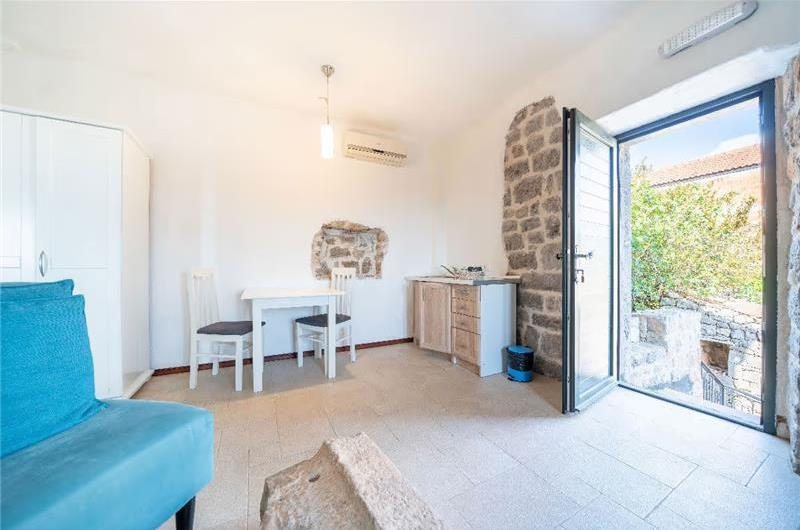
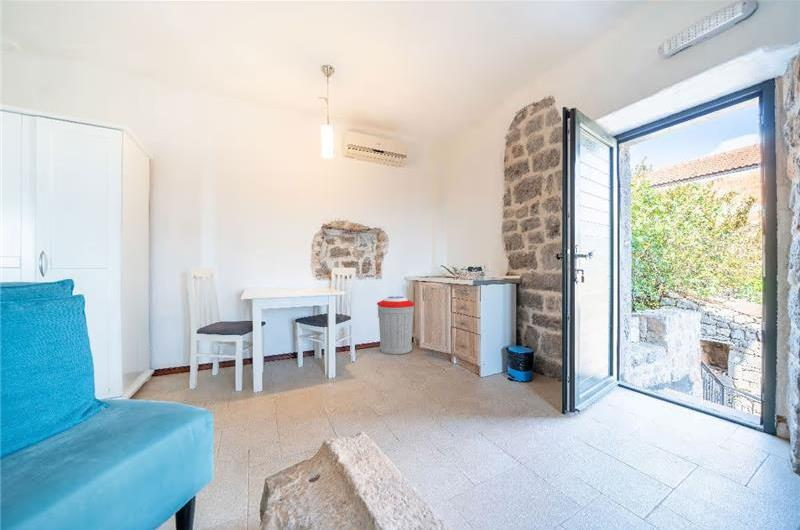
+ trash can (395, 323)
